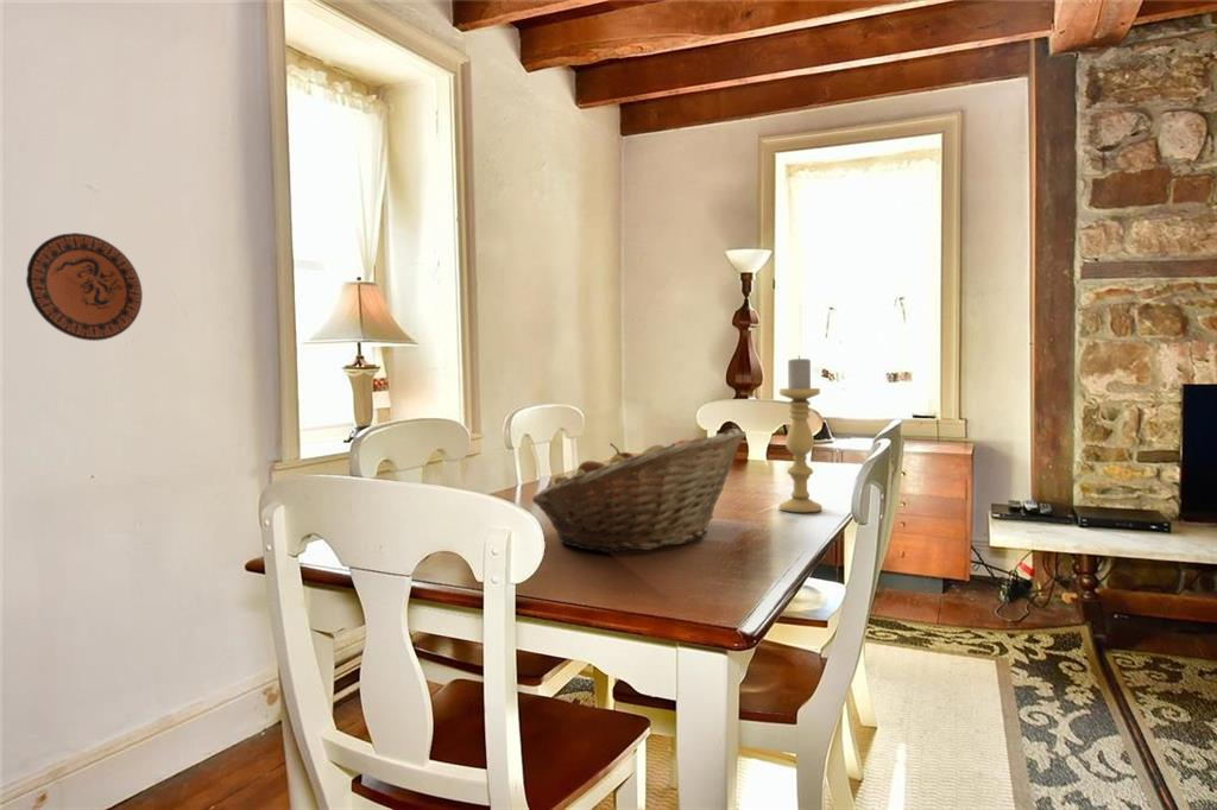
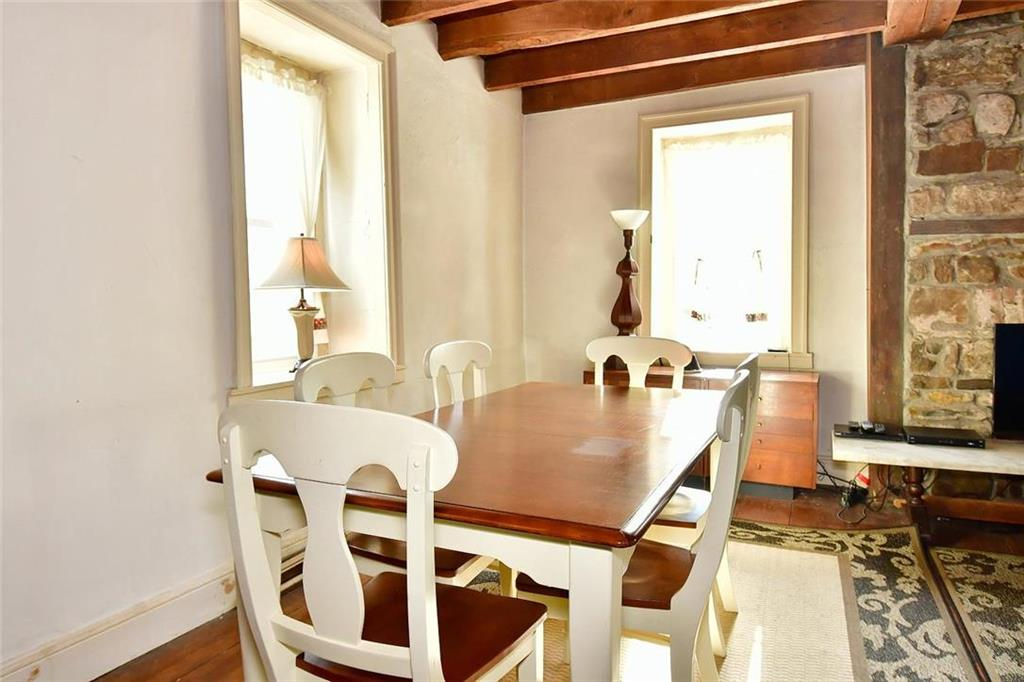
- candle holder (799, 432)
- fruit basket (643, 482)
- decorative plate (87, 287)
